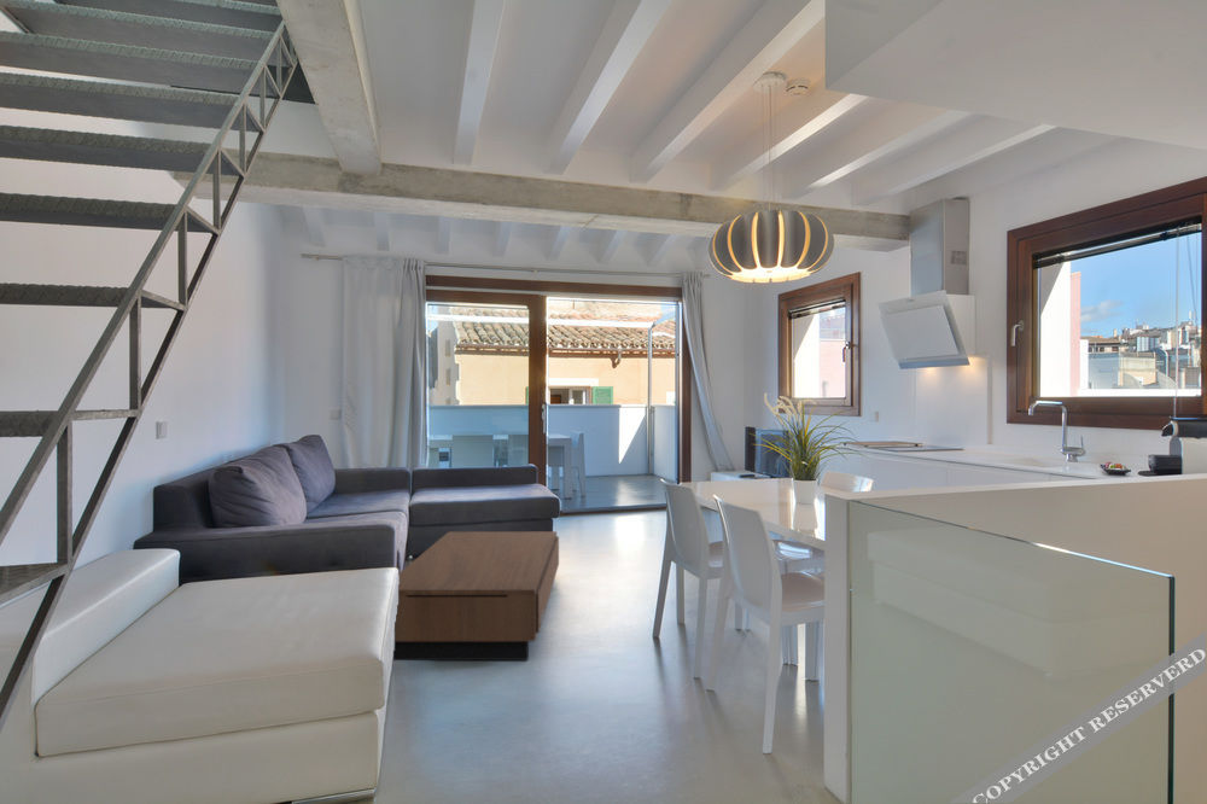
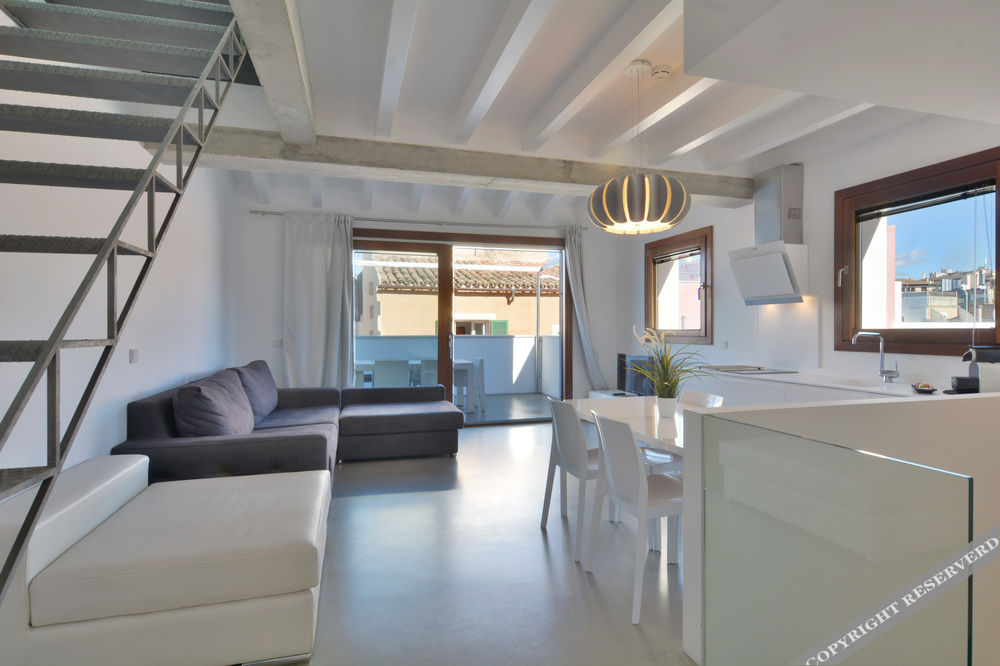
- coffee table (485, 584)
